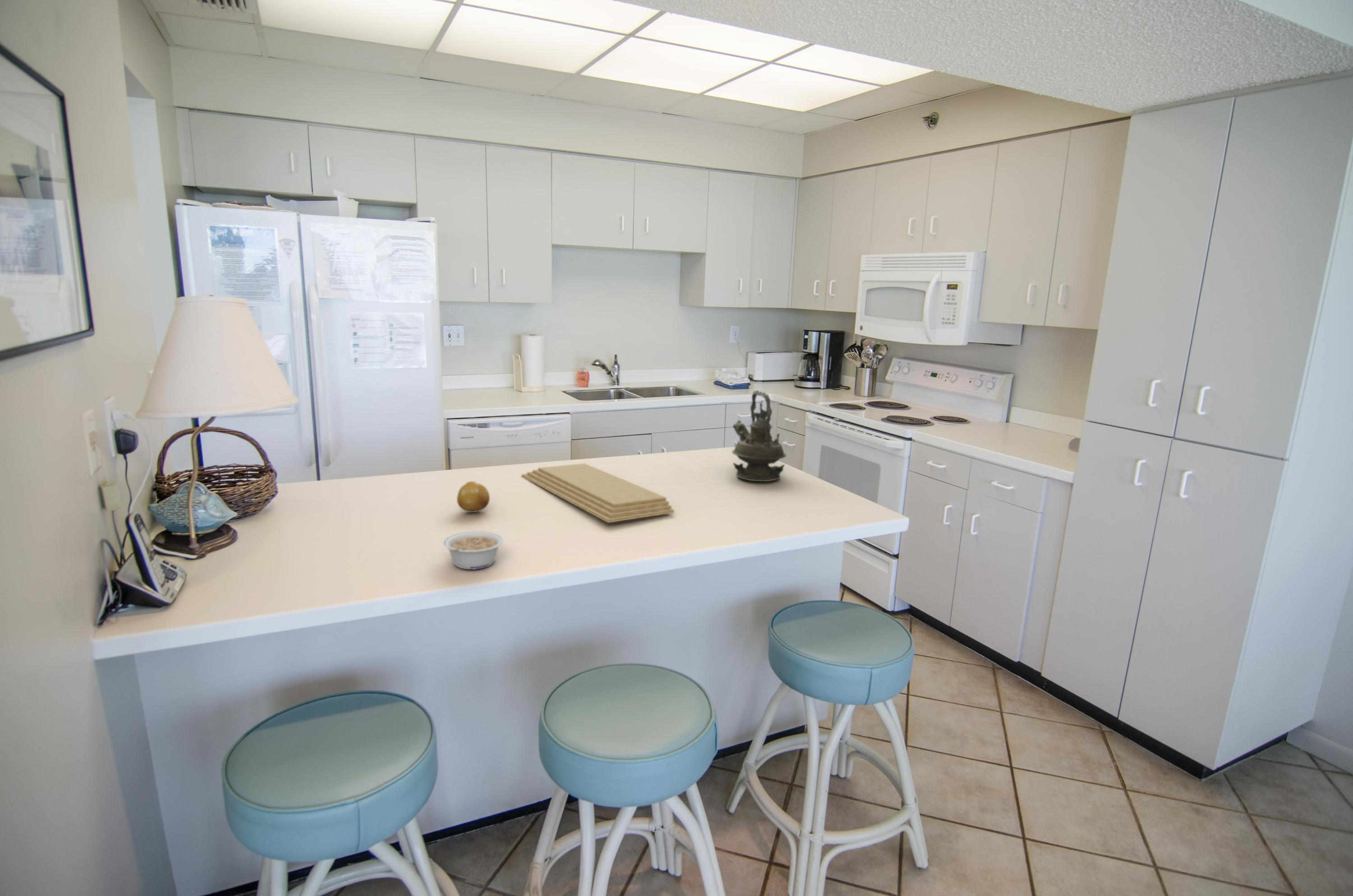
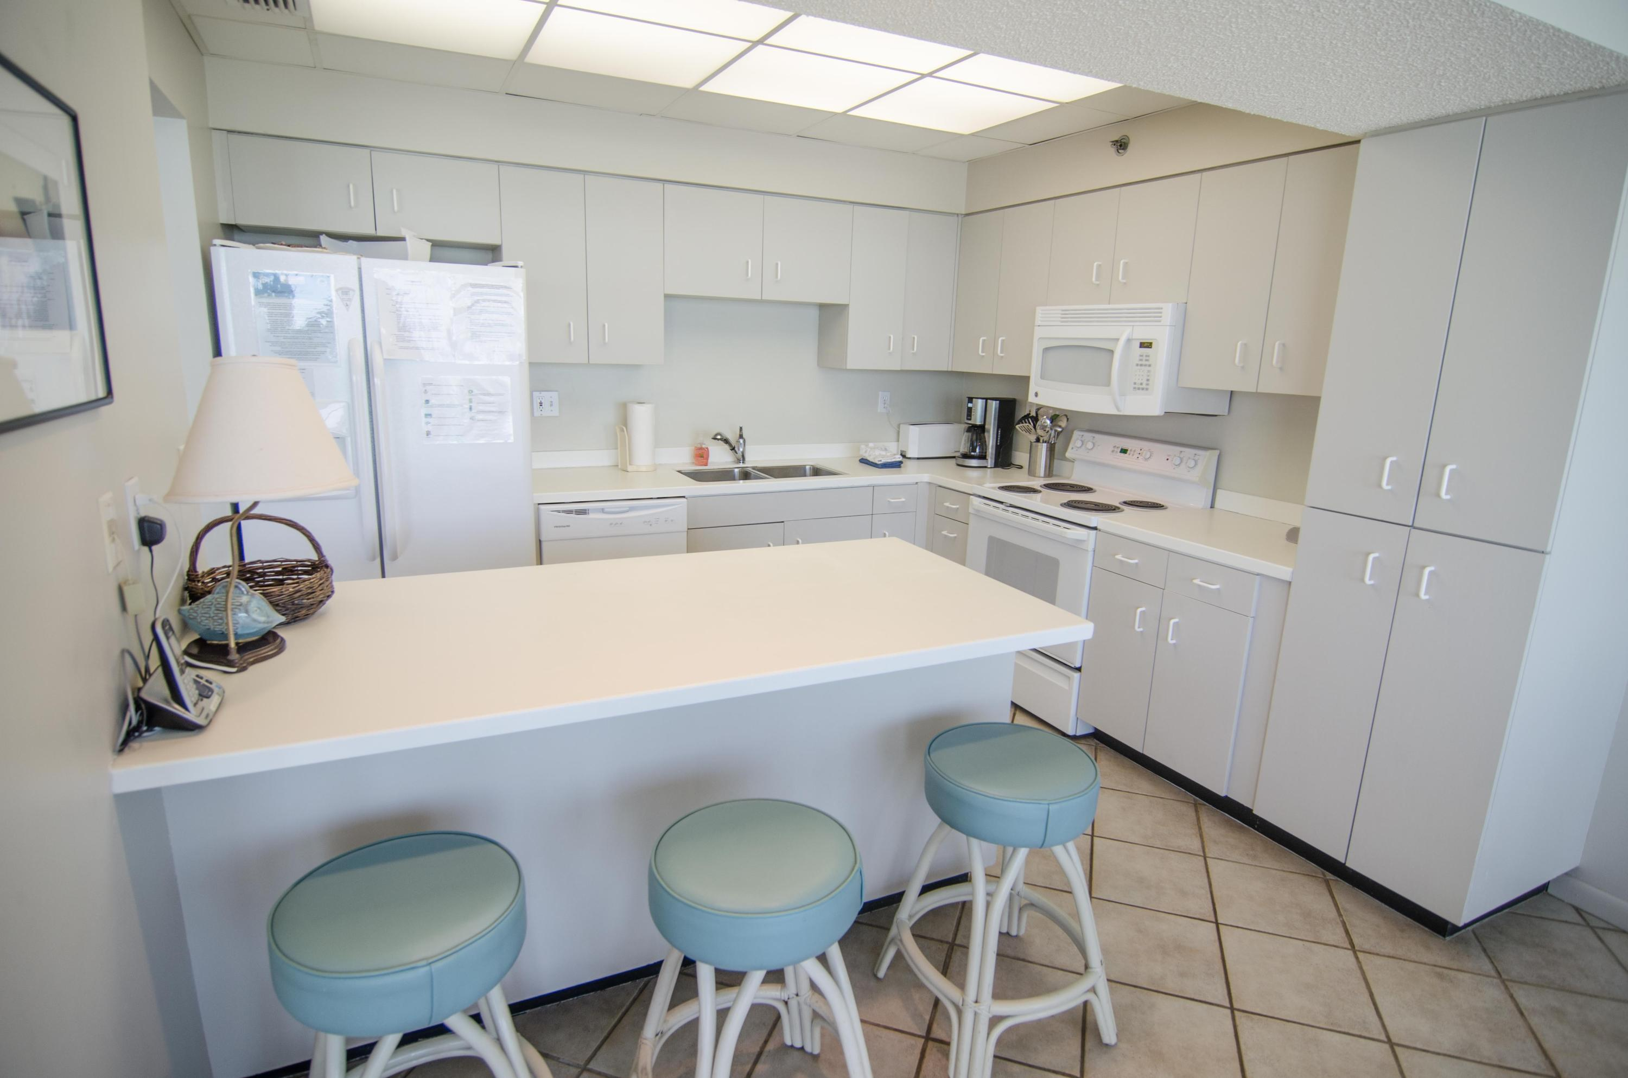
- fruit (474, 498)
- cutting board (591, 487)
- teapot (752, 432)
- legume (474, 550)
